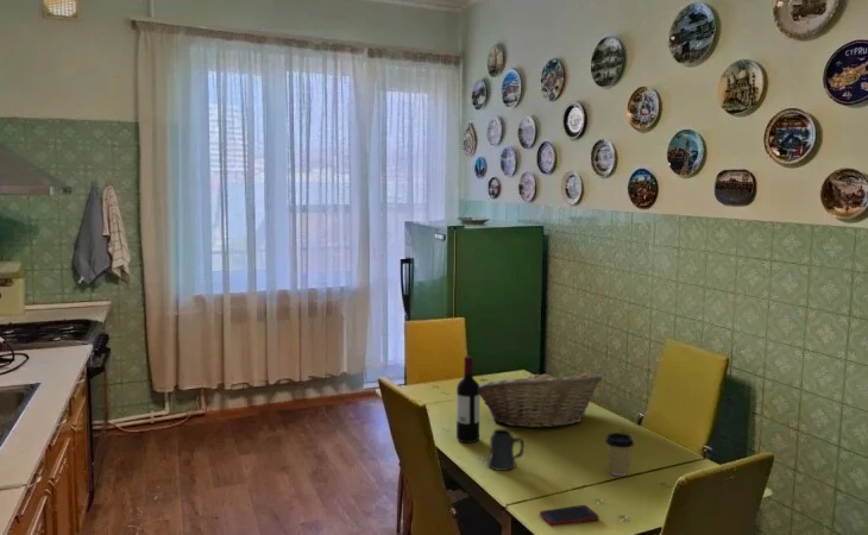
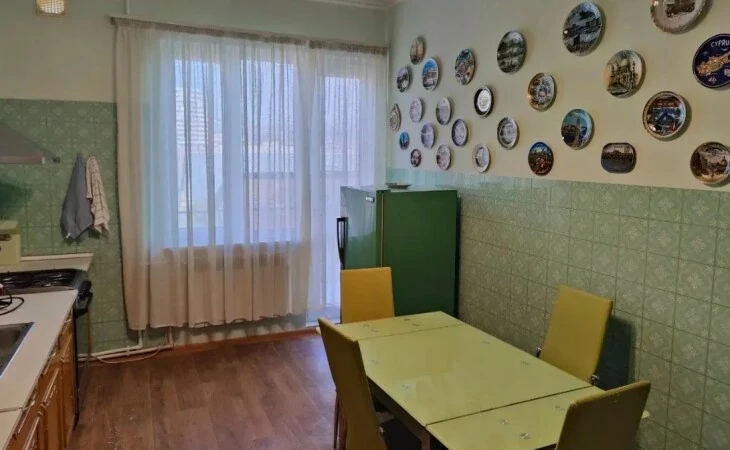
- fruit basket (537, 392)
- coffee cup (618, 454)
- wine bottle (467, 398)
- cell phone (568, 515)
- mug (505, 447)
